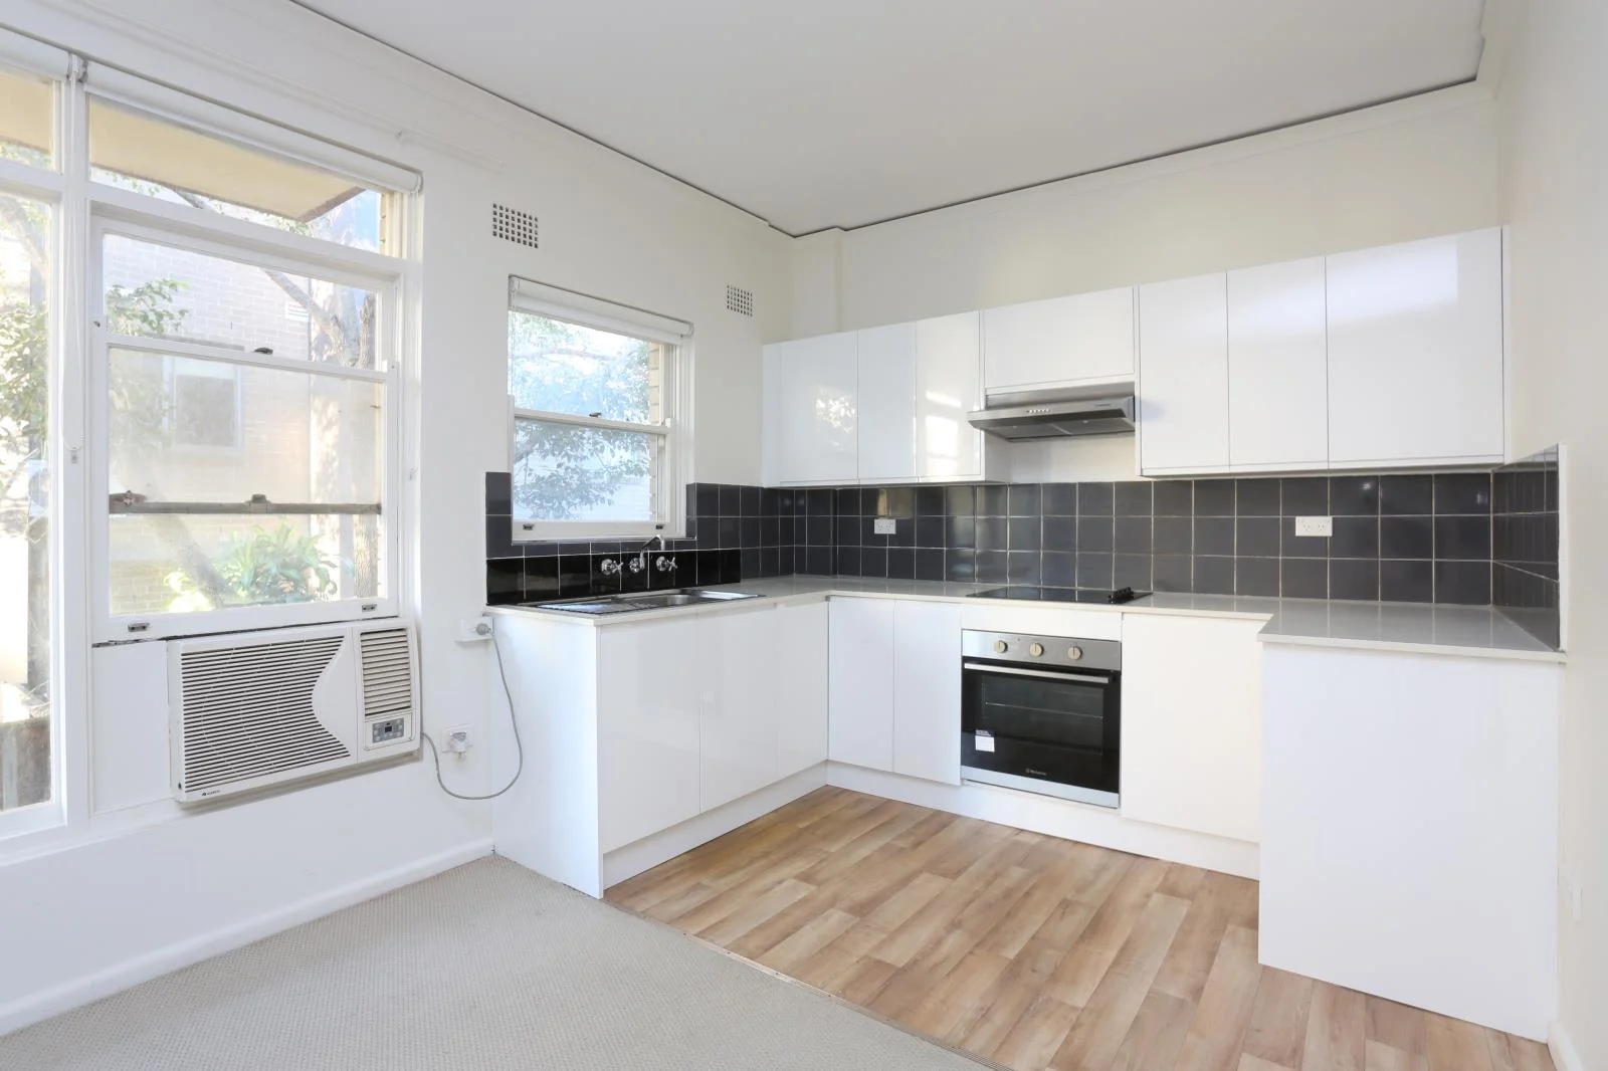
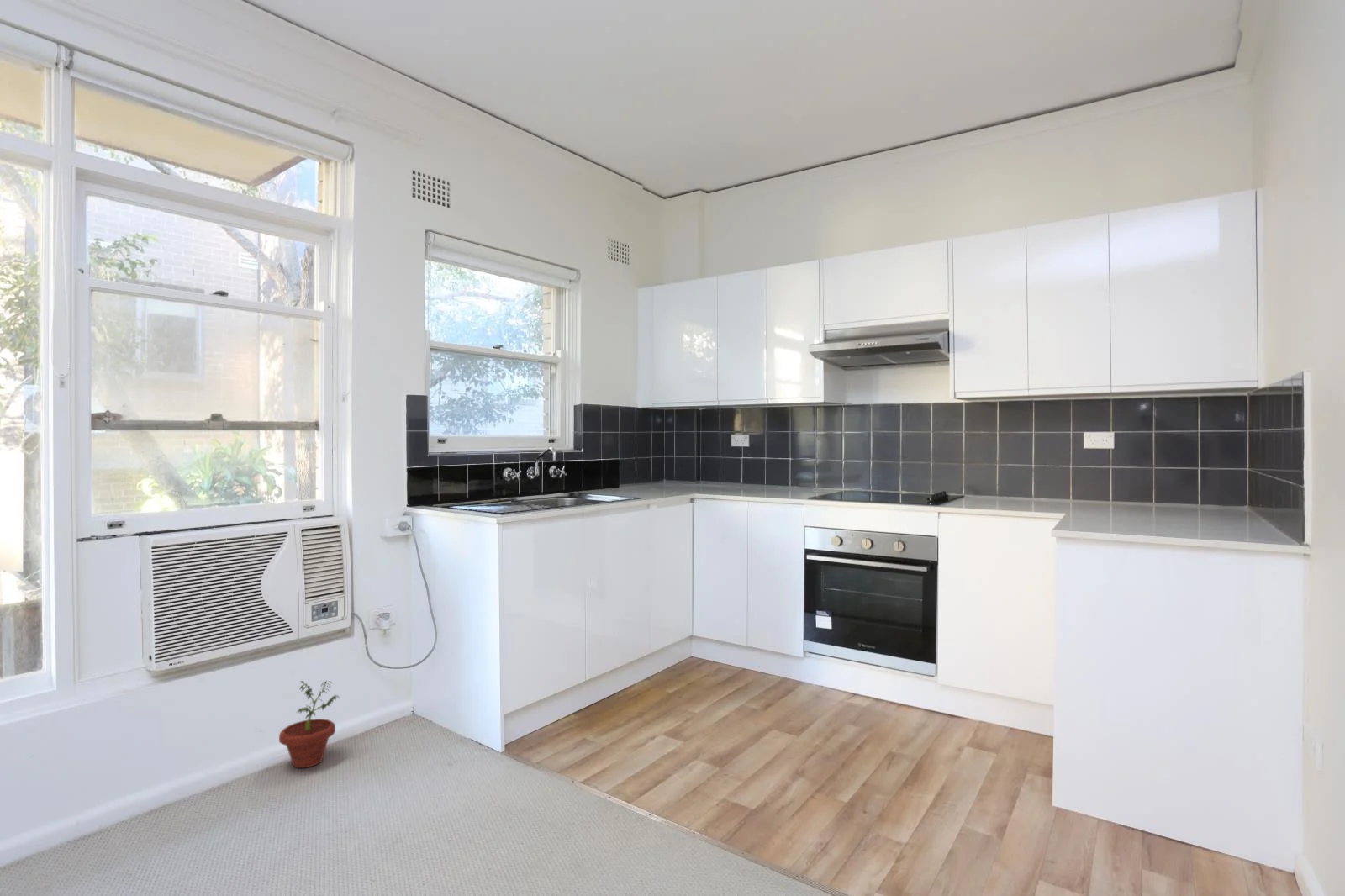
+ potted plant (309, 721)
